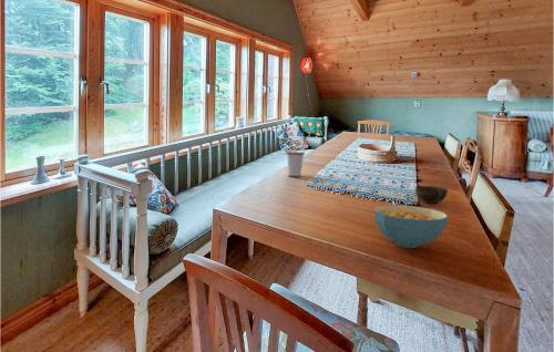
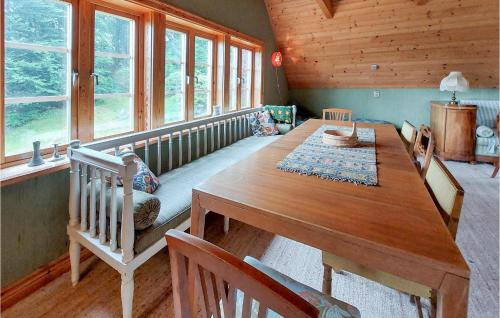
- cereal bowl (408, 228)
- cup (432, 195)
- cup (294, 161)
